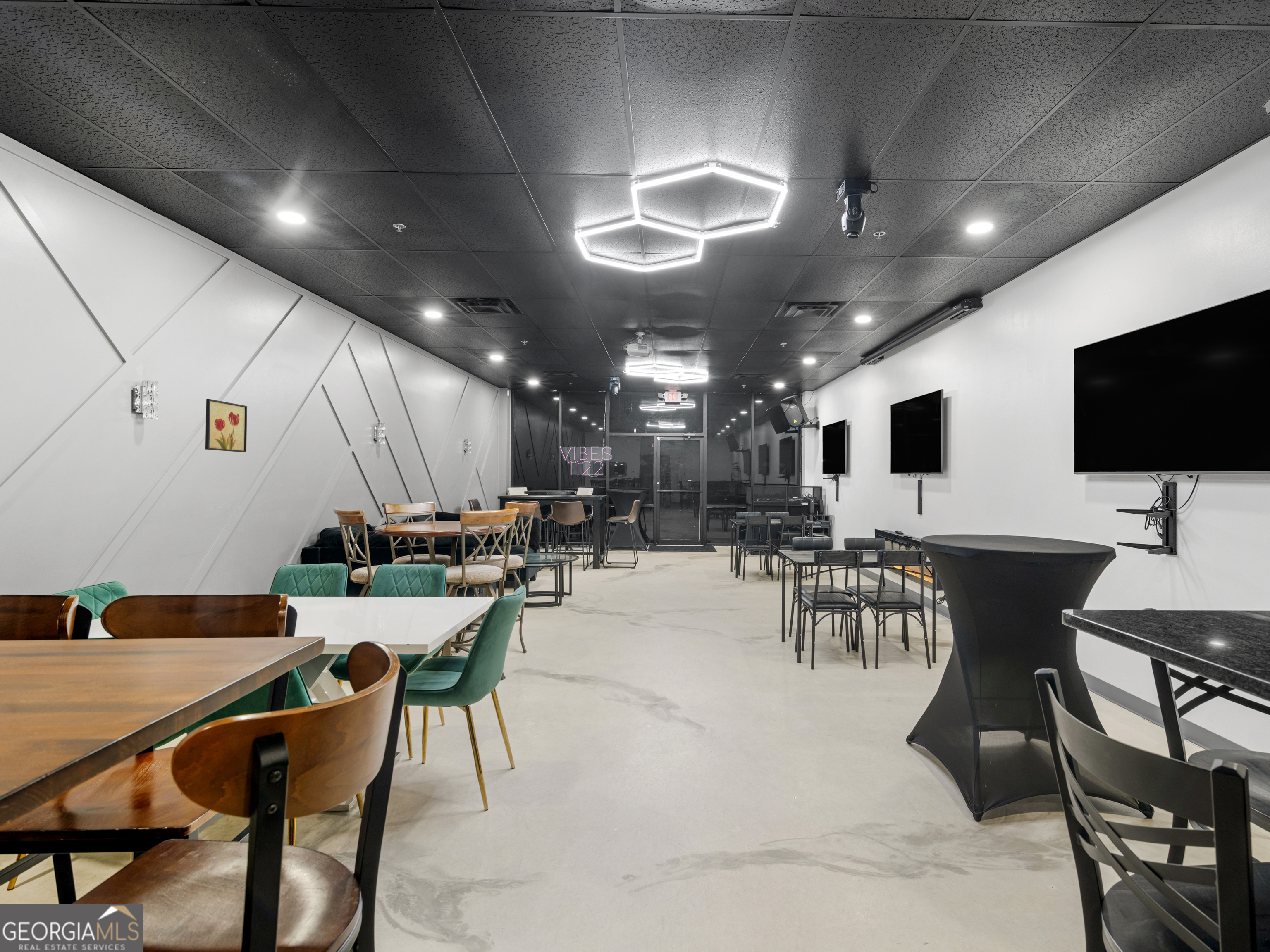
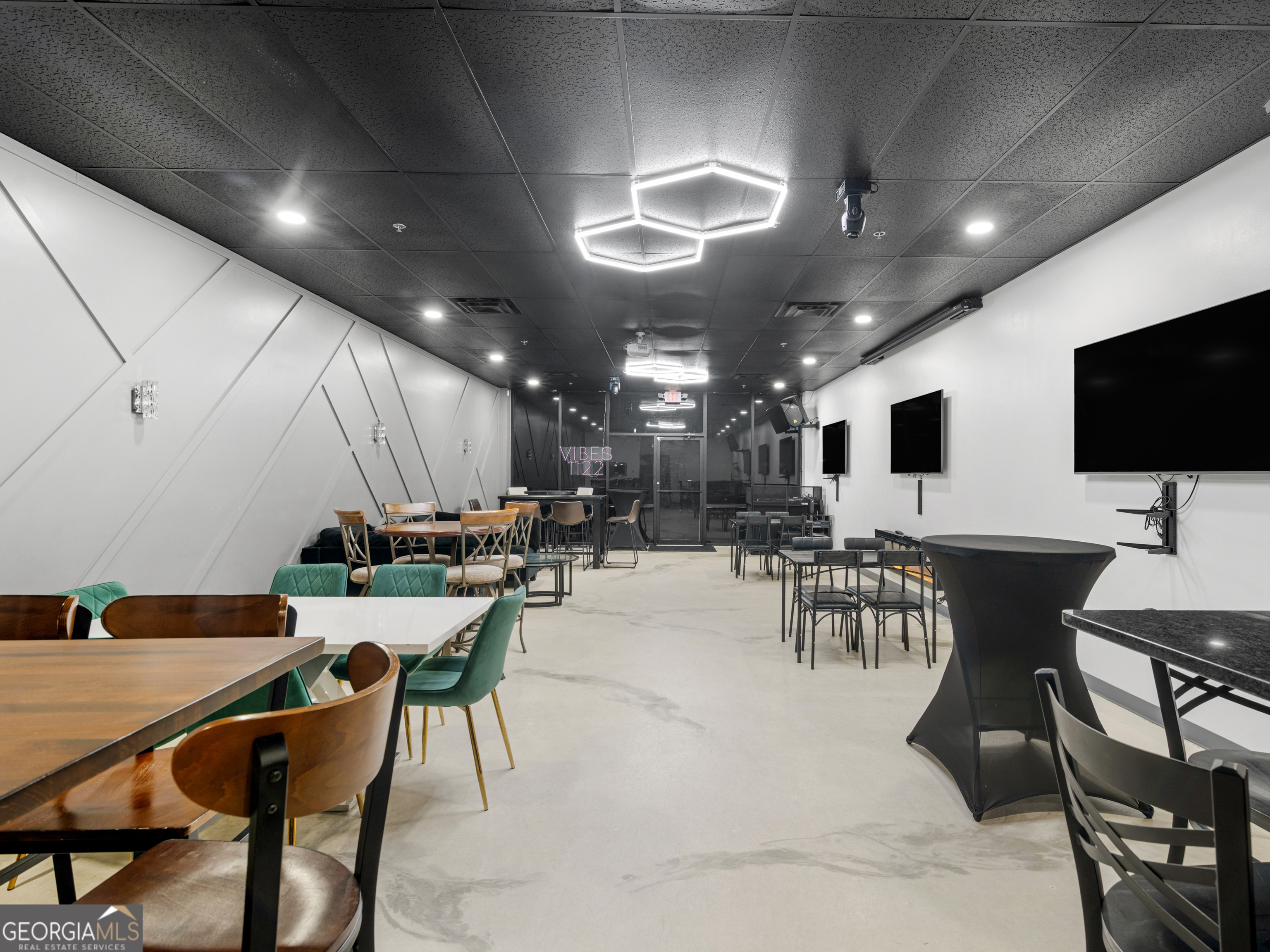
- wall art (226, 426)
